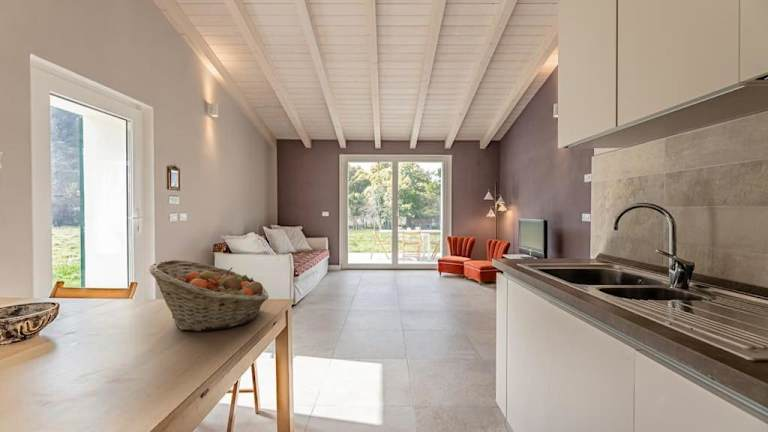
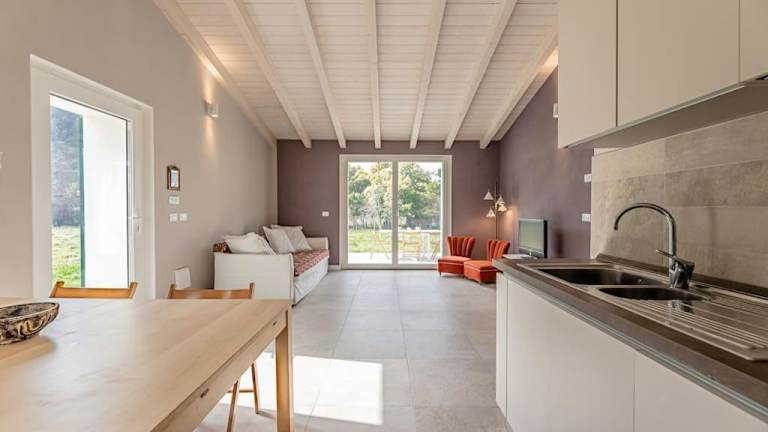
- fruit basket (212, 289)
